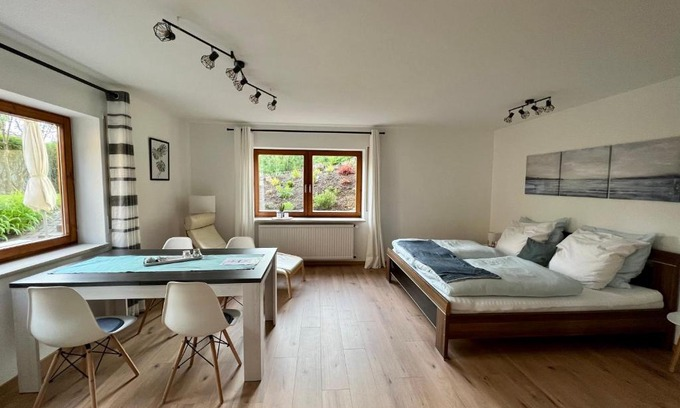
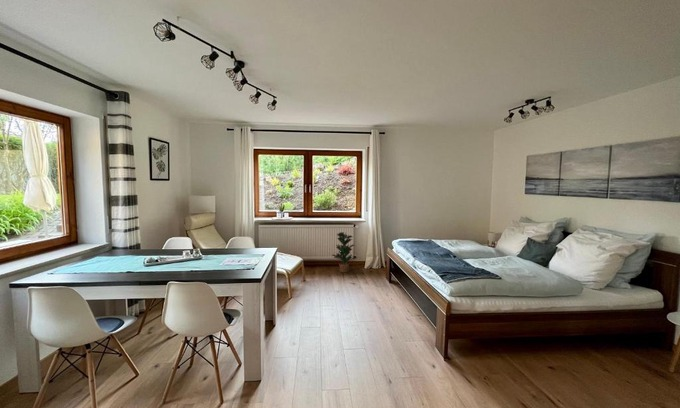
+ potted plant (343, 251)
